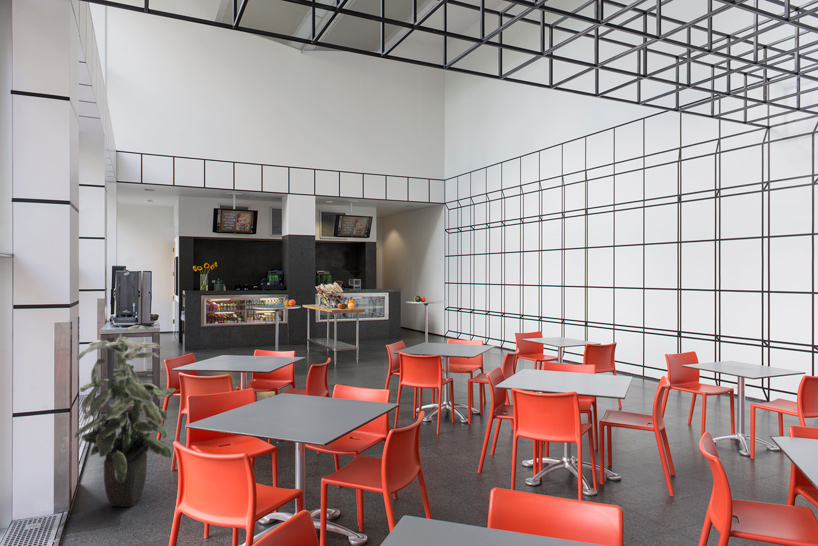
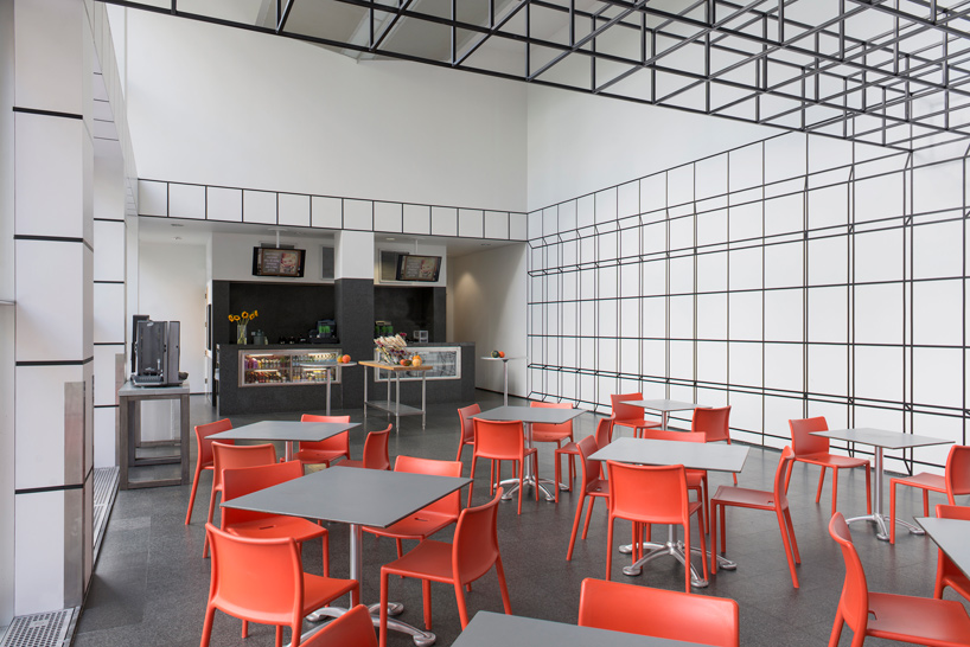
- indoor plant (128, 416)
